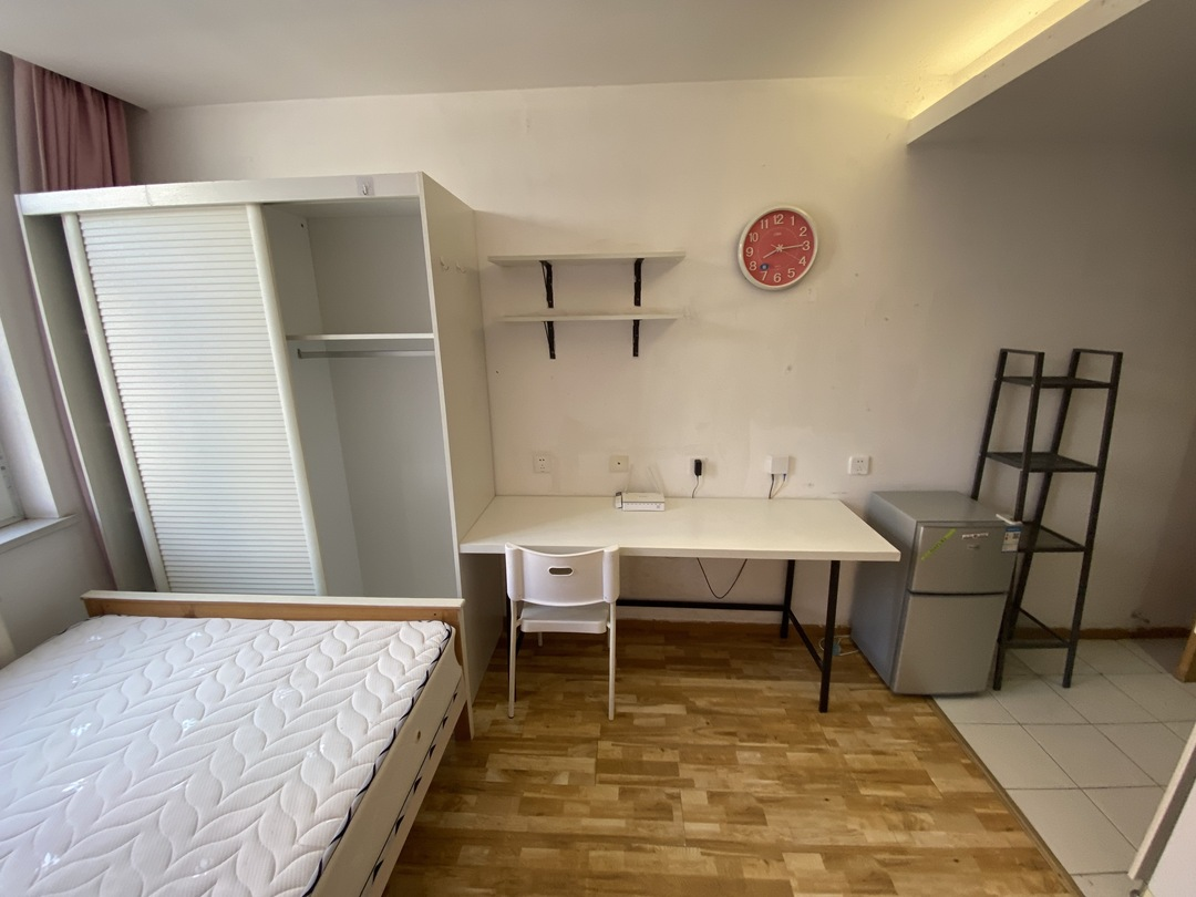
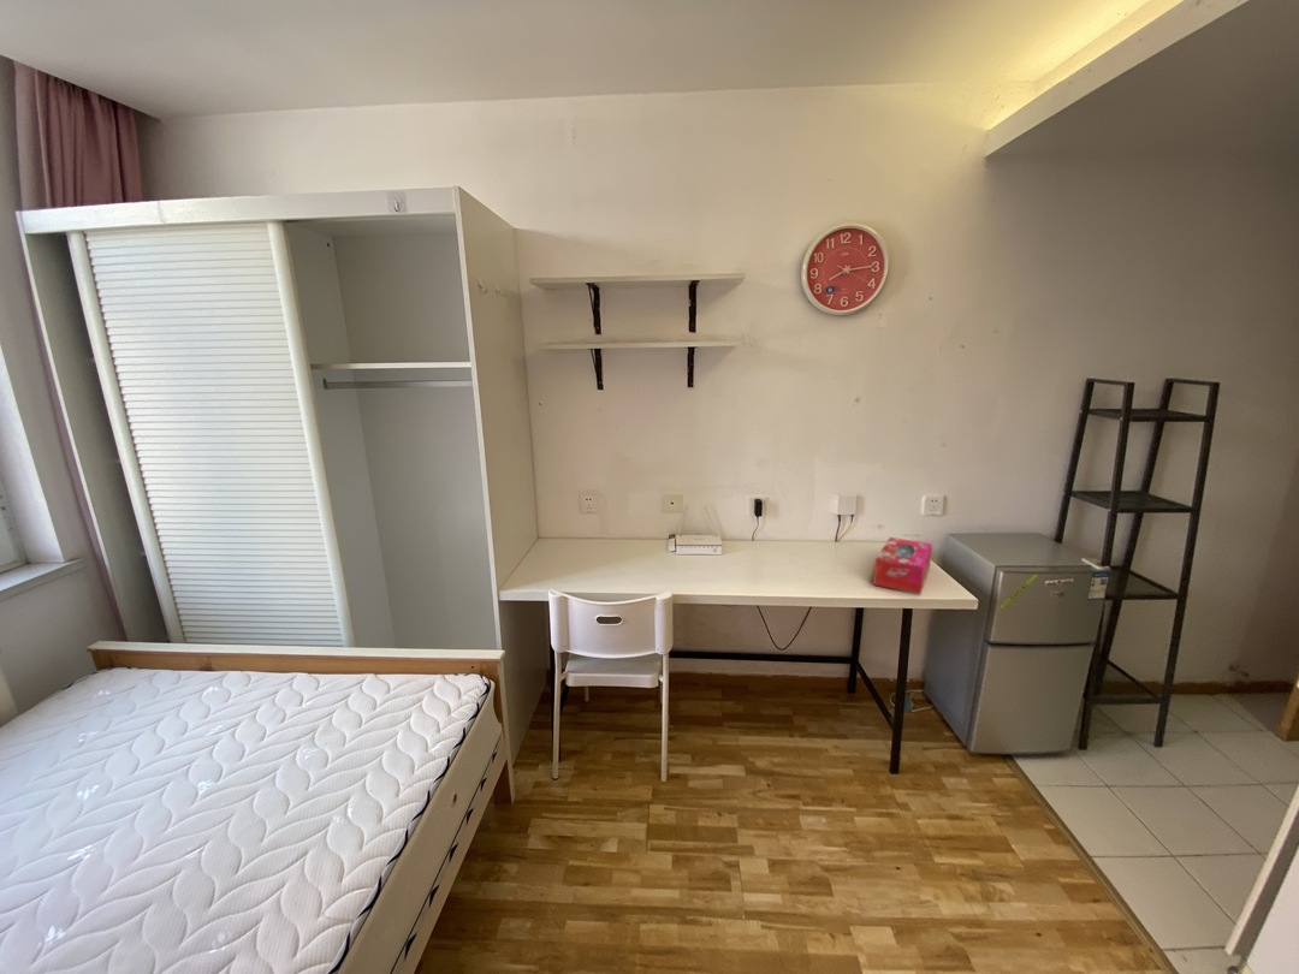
+ tissue box (903, 563)
